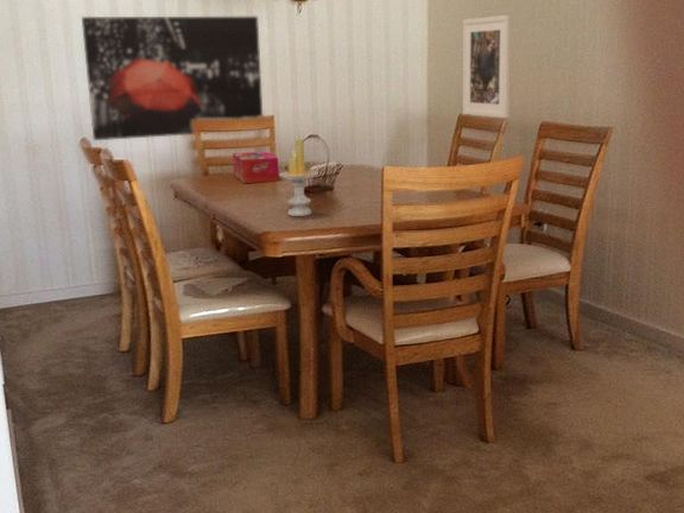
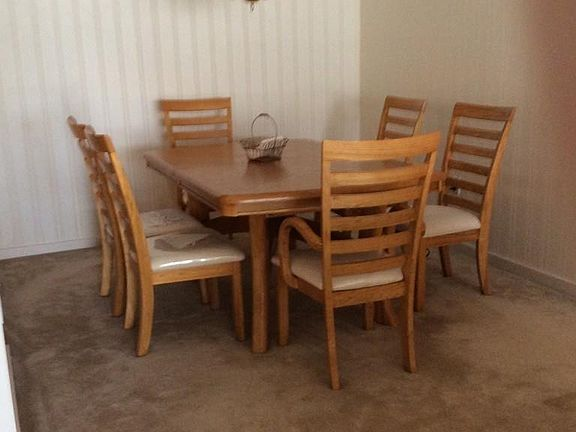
- tissue box (254, 166)
- wall art (177, 76)
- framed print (484, 66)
- candle (298, 176)
